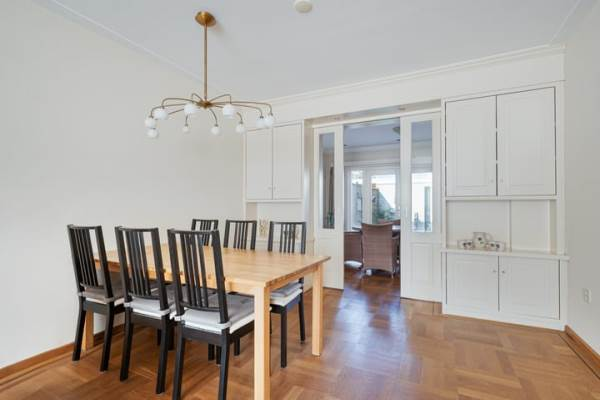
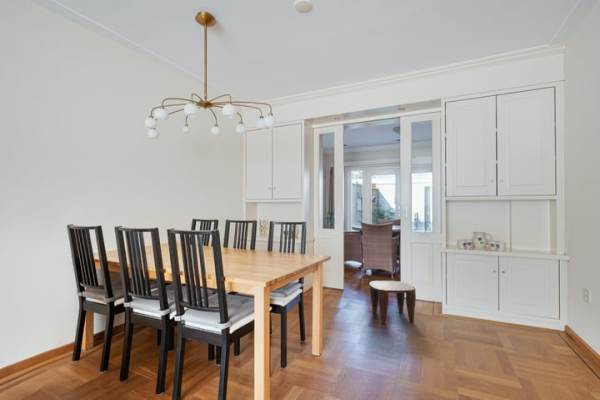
+ stool (388, 299)
